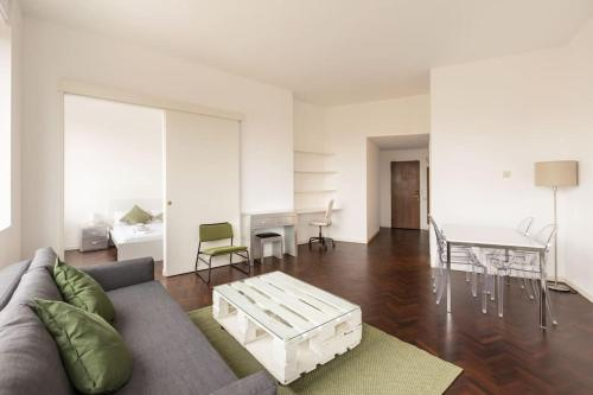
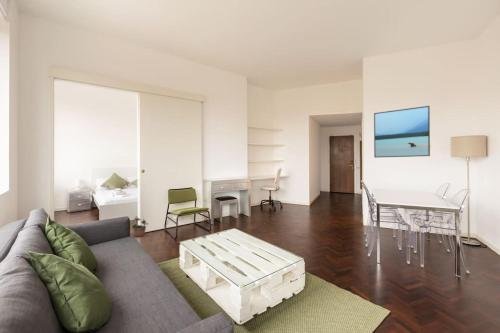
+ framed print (400, 133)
+ potted plant (139, 225)
